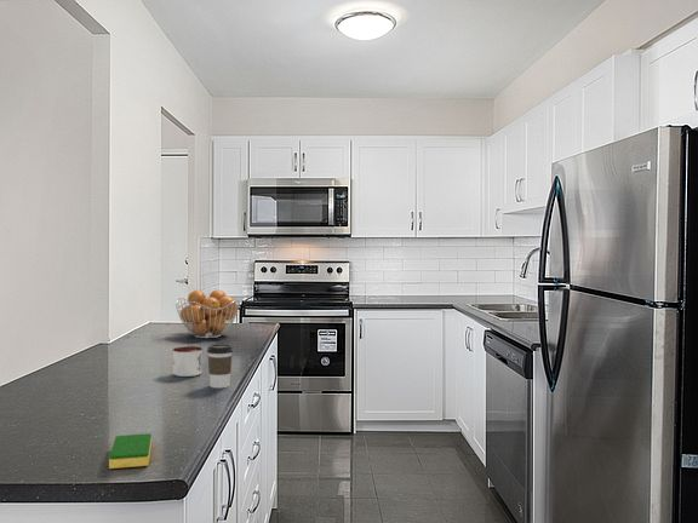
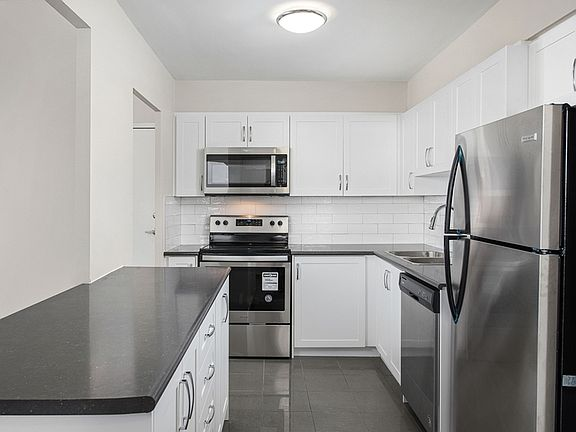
- mug (188, 360)
- coffee cup (219, 366)
- fruit basket (207, 312)
- dish sponge (131, 449)
